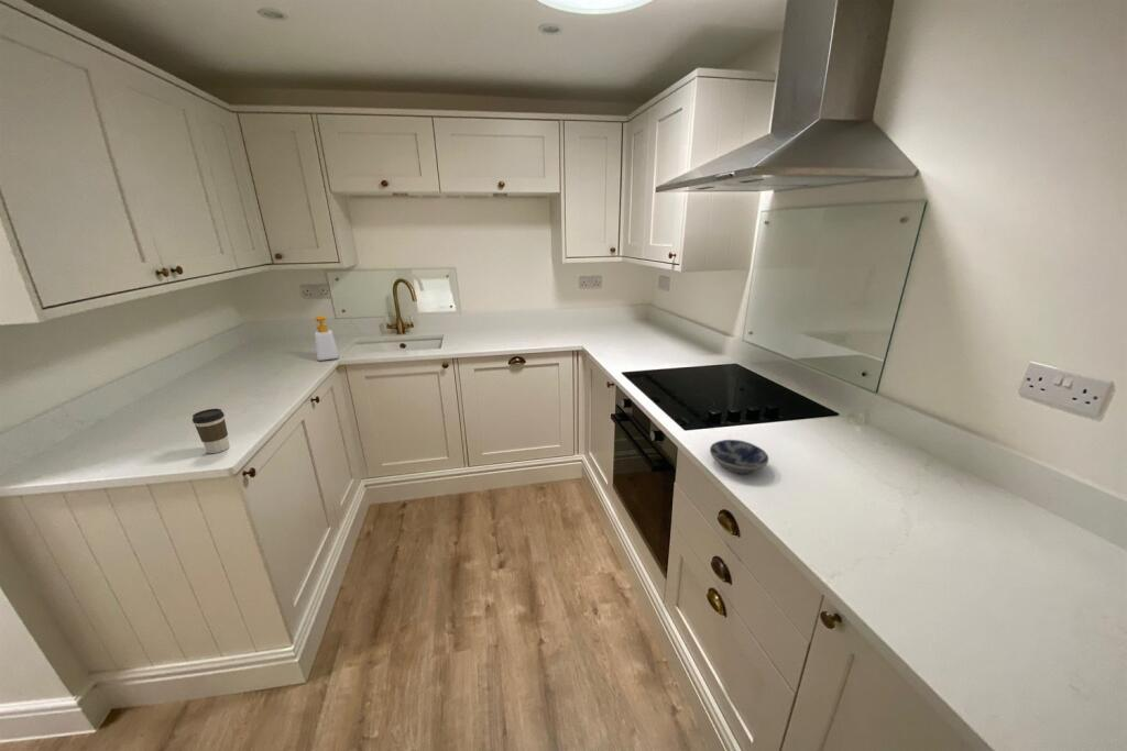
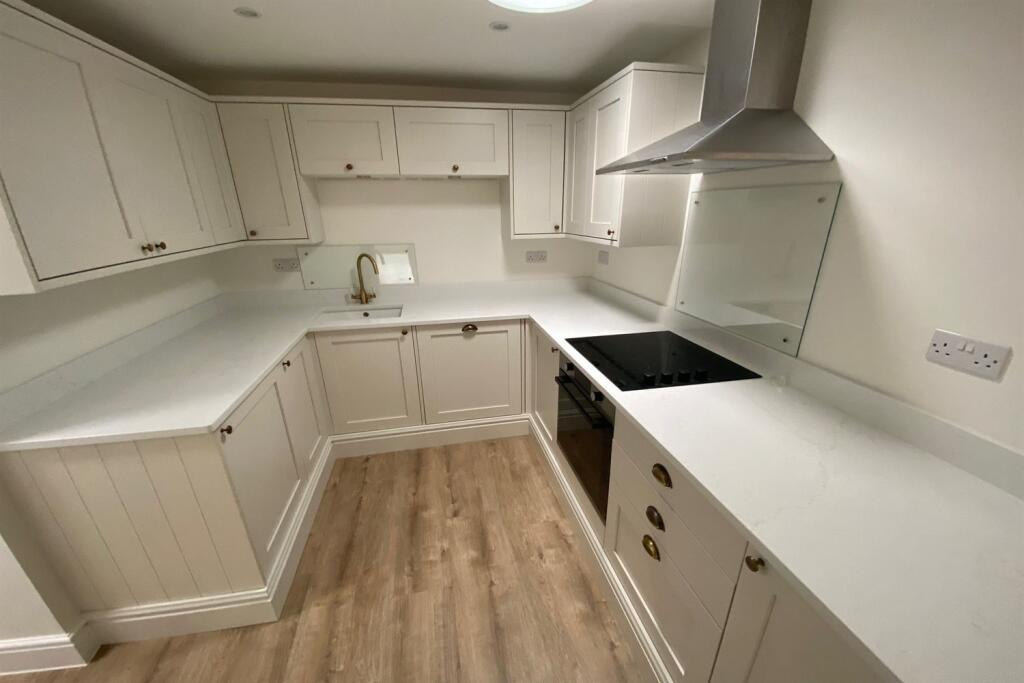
- bowl (737, 459)
- soap bottle (324, 335)
- coffee cup (212, 431)
